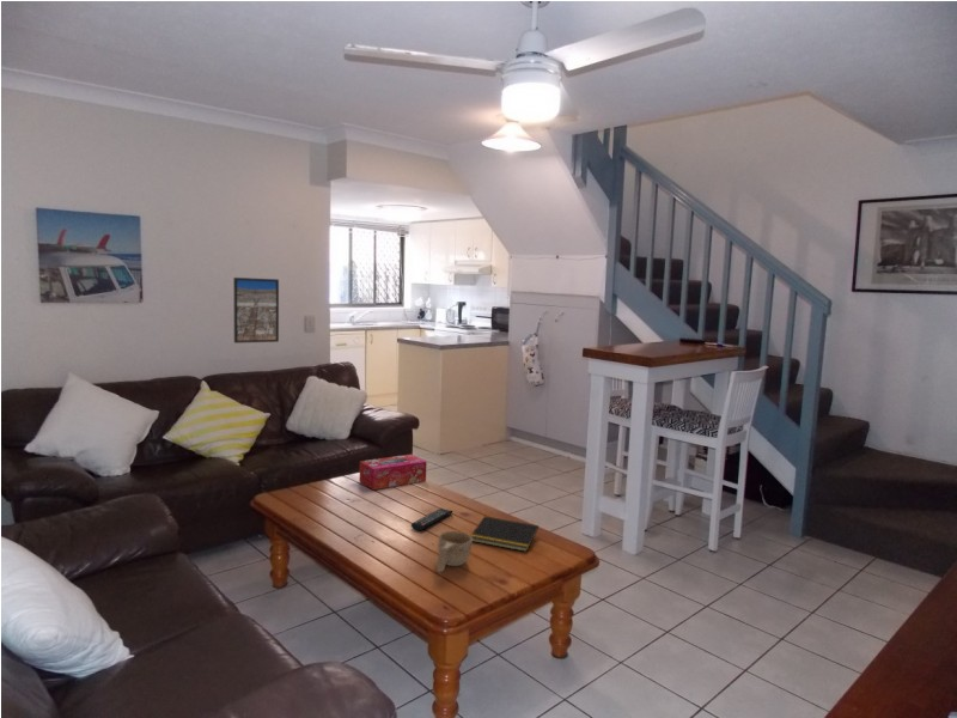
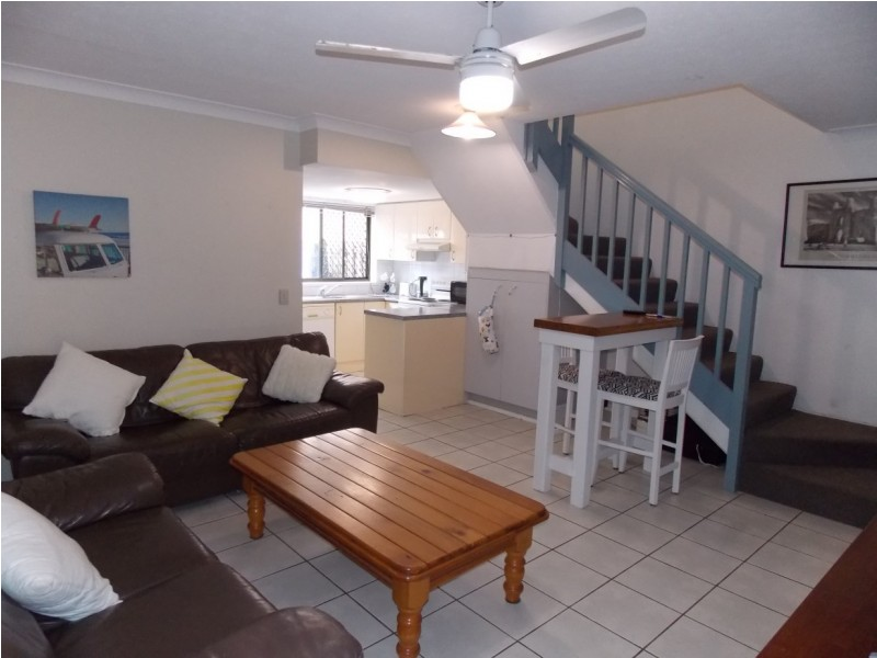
- notepad (504, 533)
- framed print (256, 310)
- tissue box (392, 470)
- cup (450, 552)
- remote control (432, 518)
